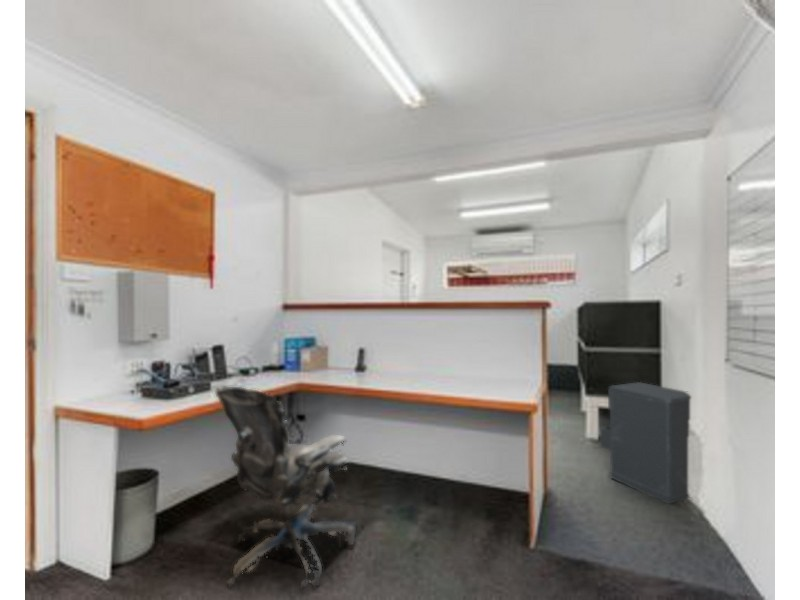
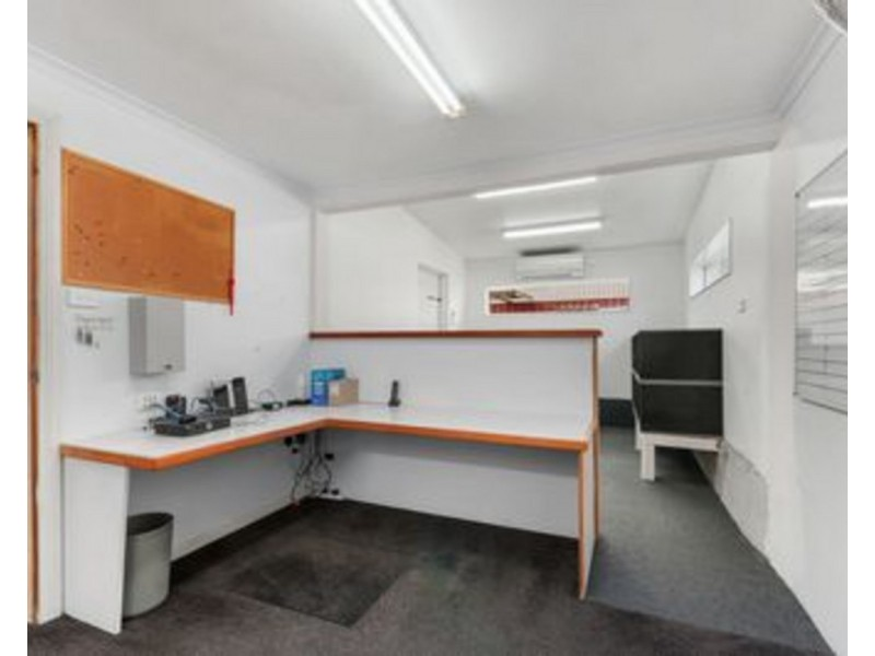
- filing cabinet (648, 436)
- office chair (288, 465)
